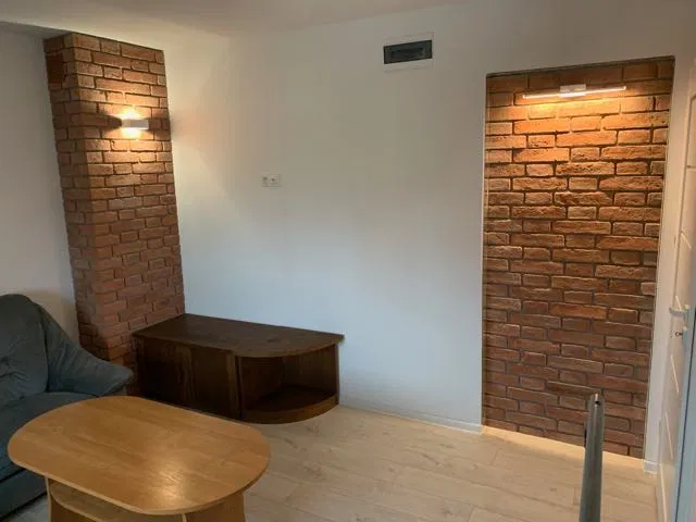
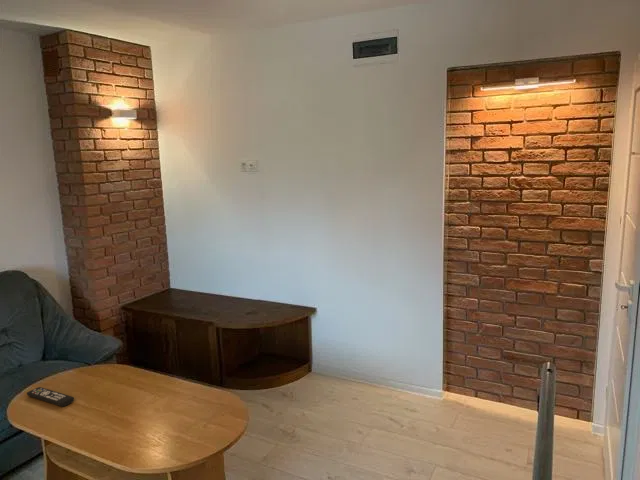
+ remote control (50, 396)
